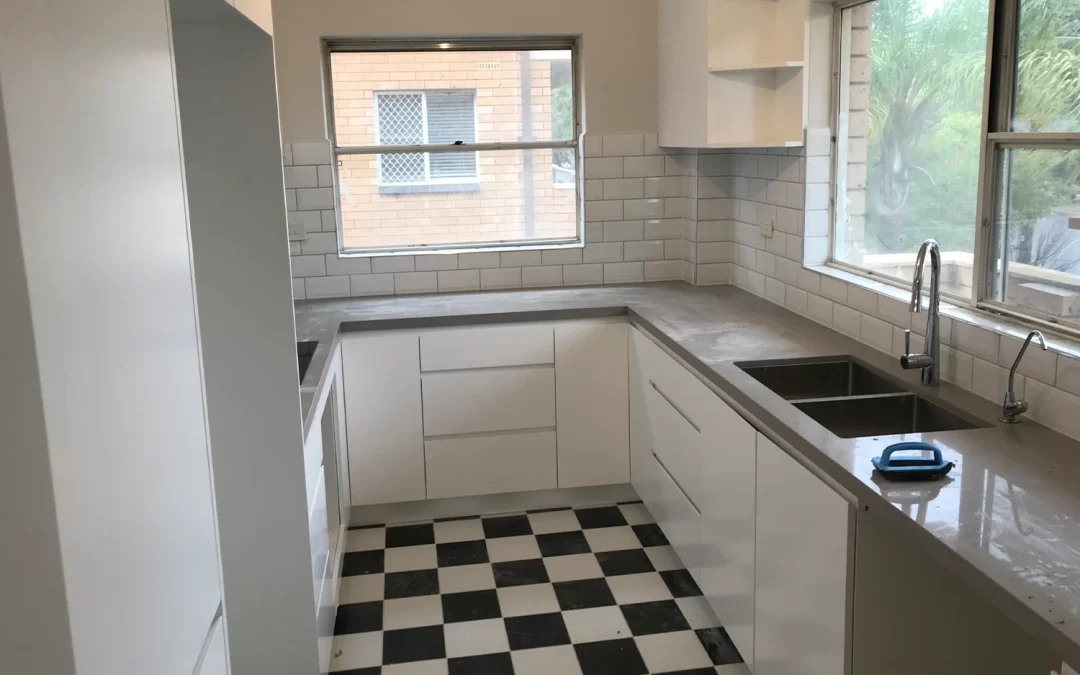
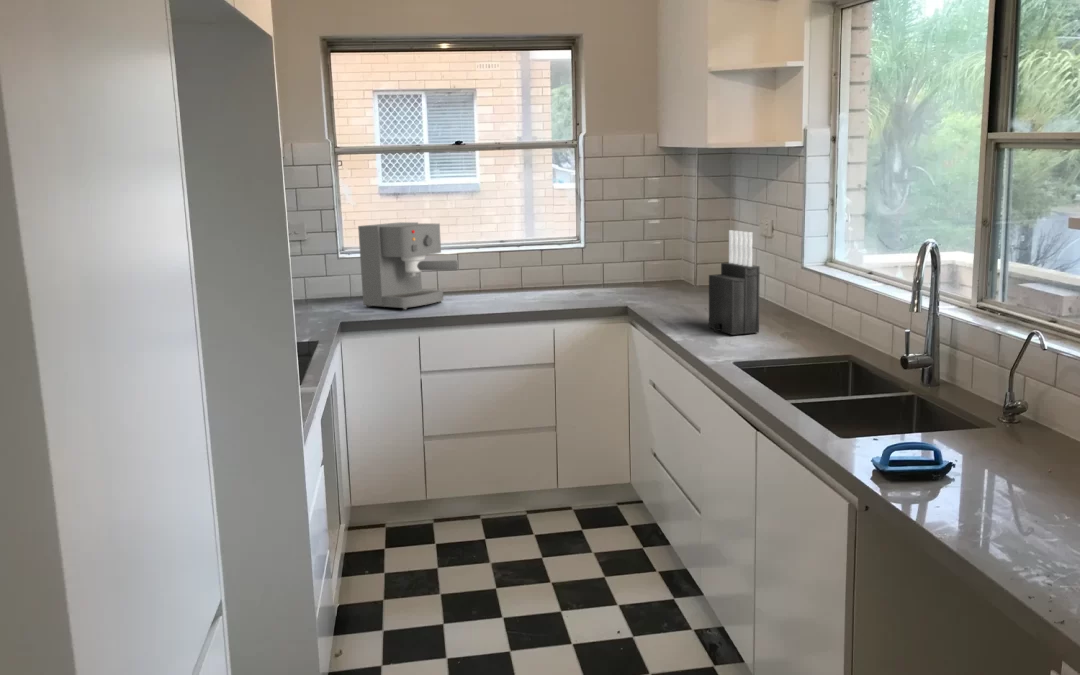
+ knife block (730, 281)
+ coffee maker (408, 264)
